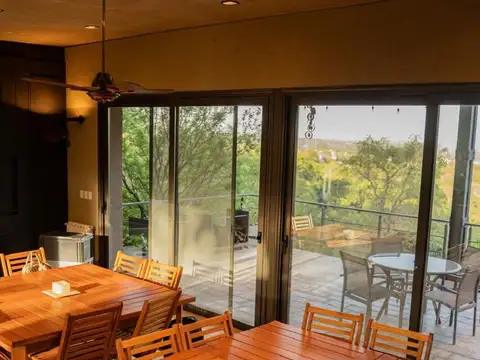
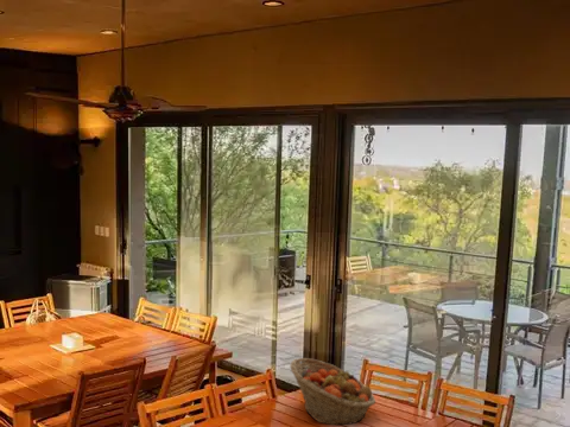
+ fruit basket (331, 388)
